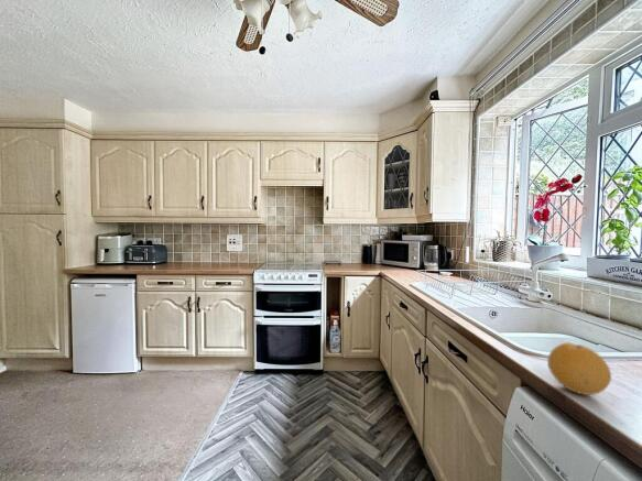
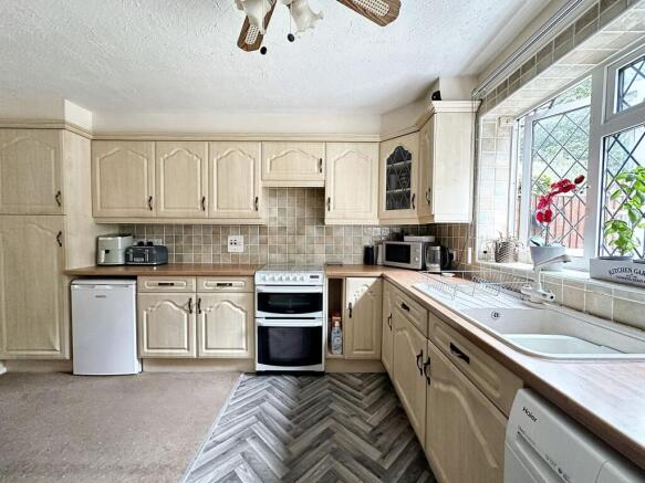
- fruit (577, 368)
